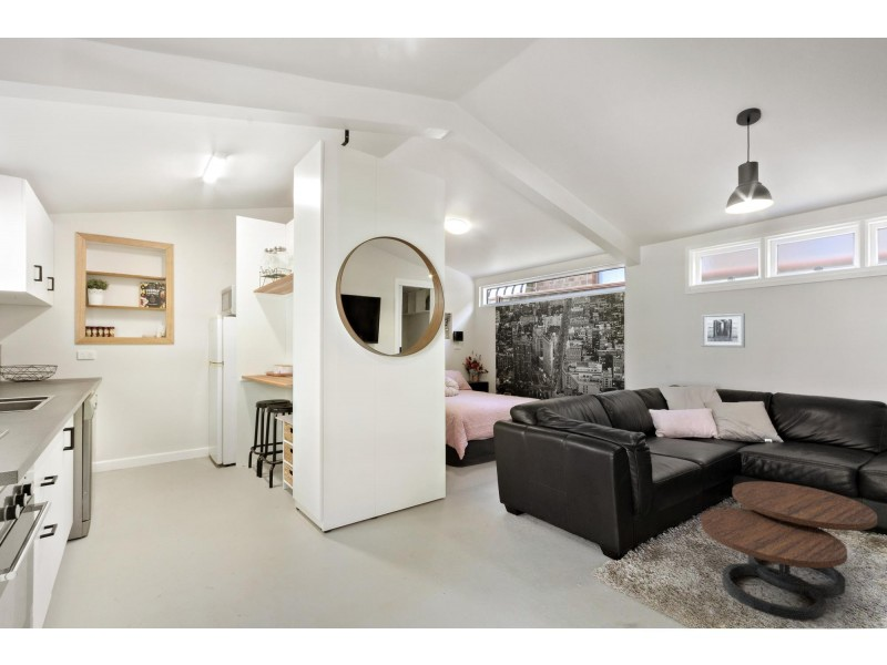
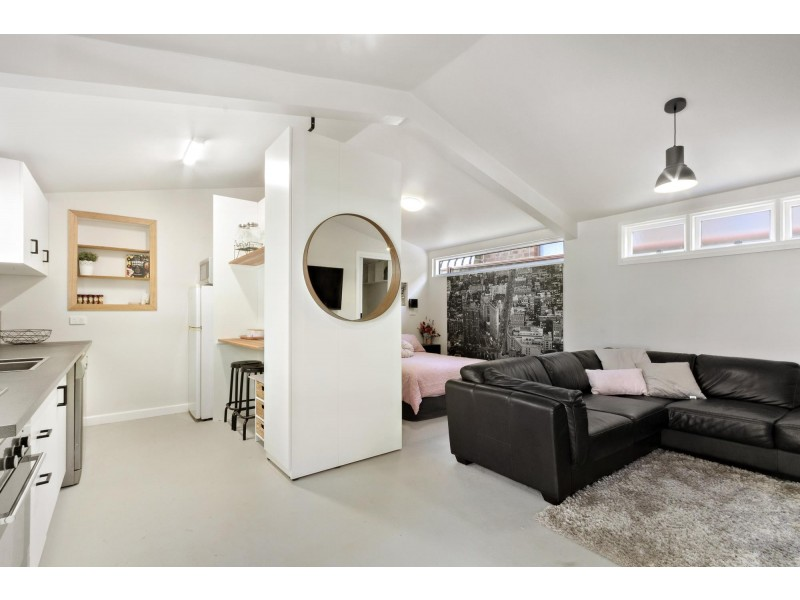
- coffee table (785, 545)
- wall art (722, 330)
